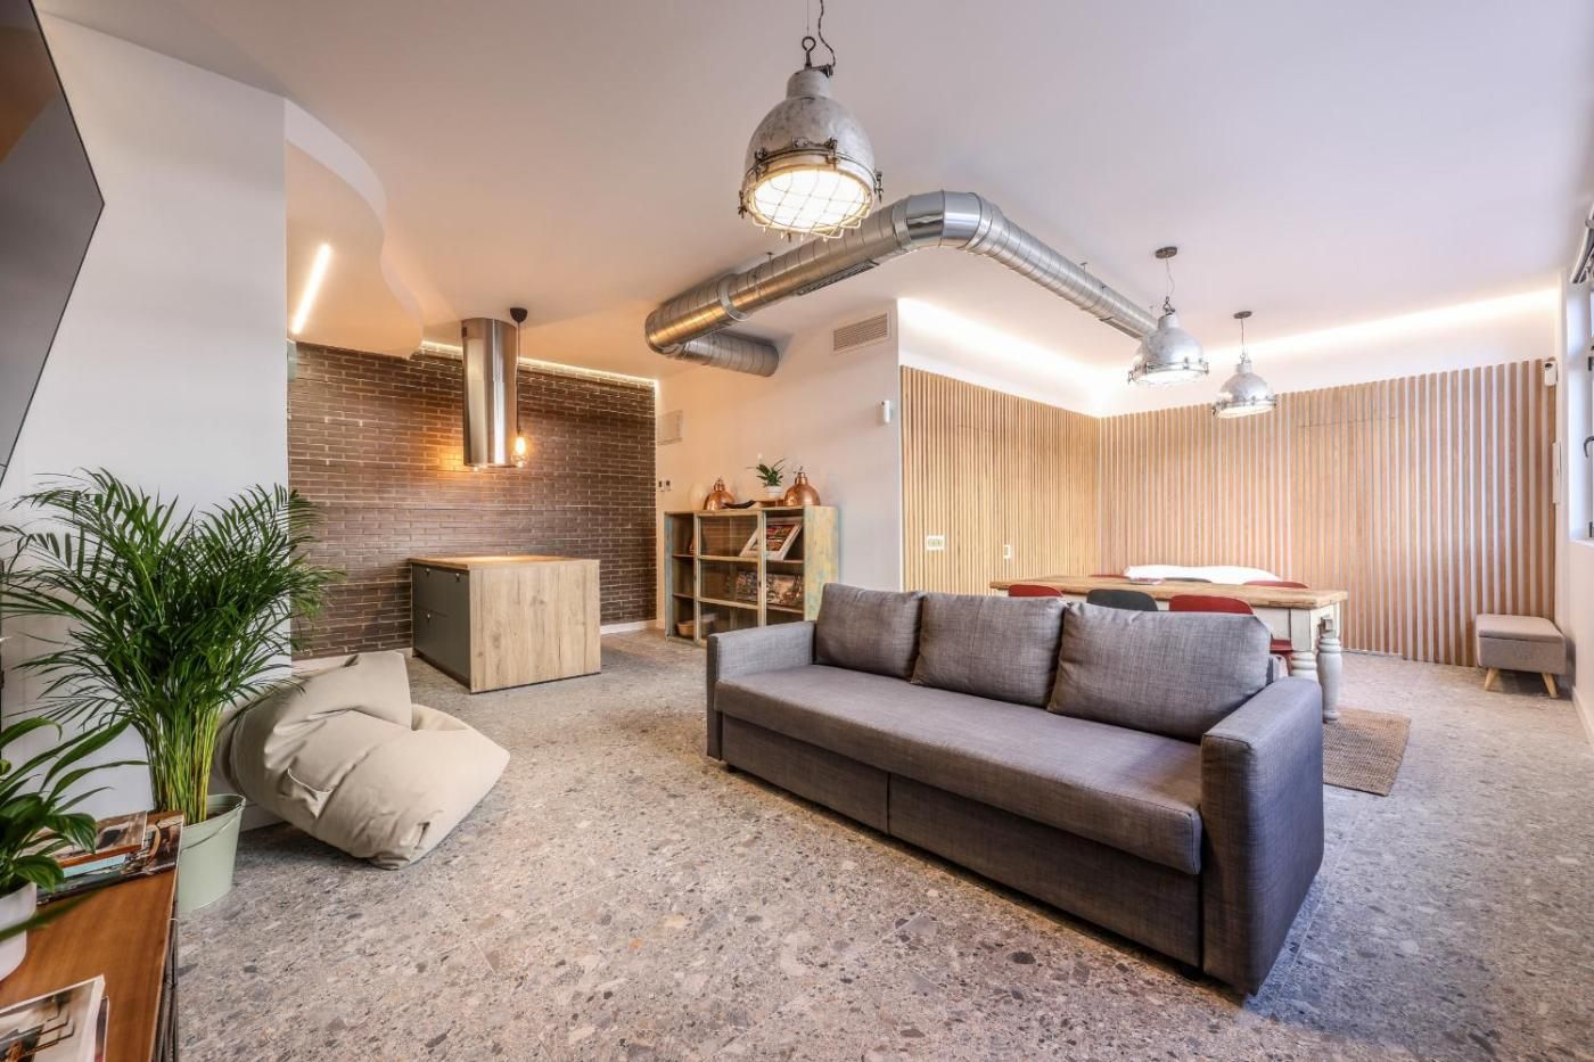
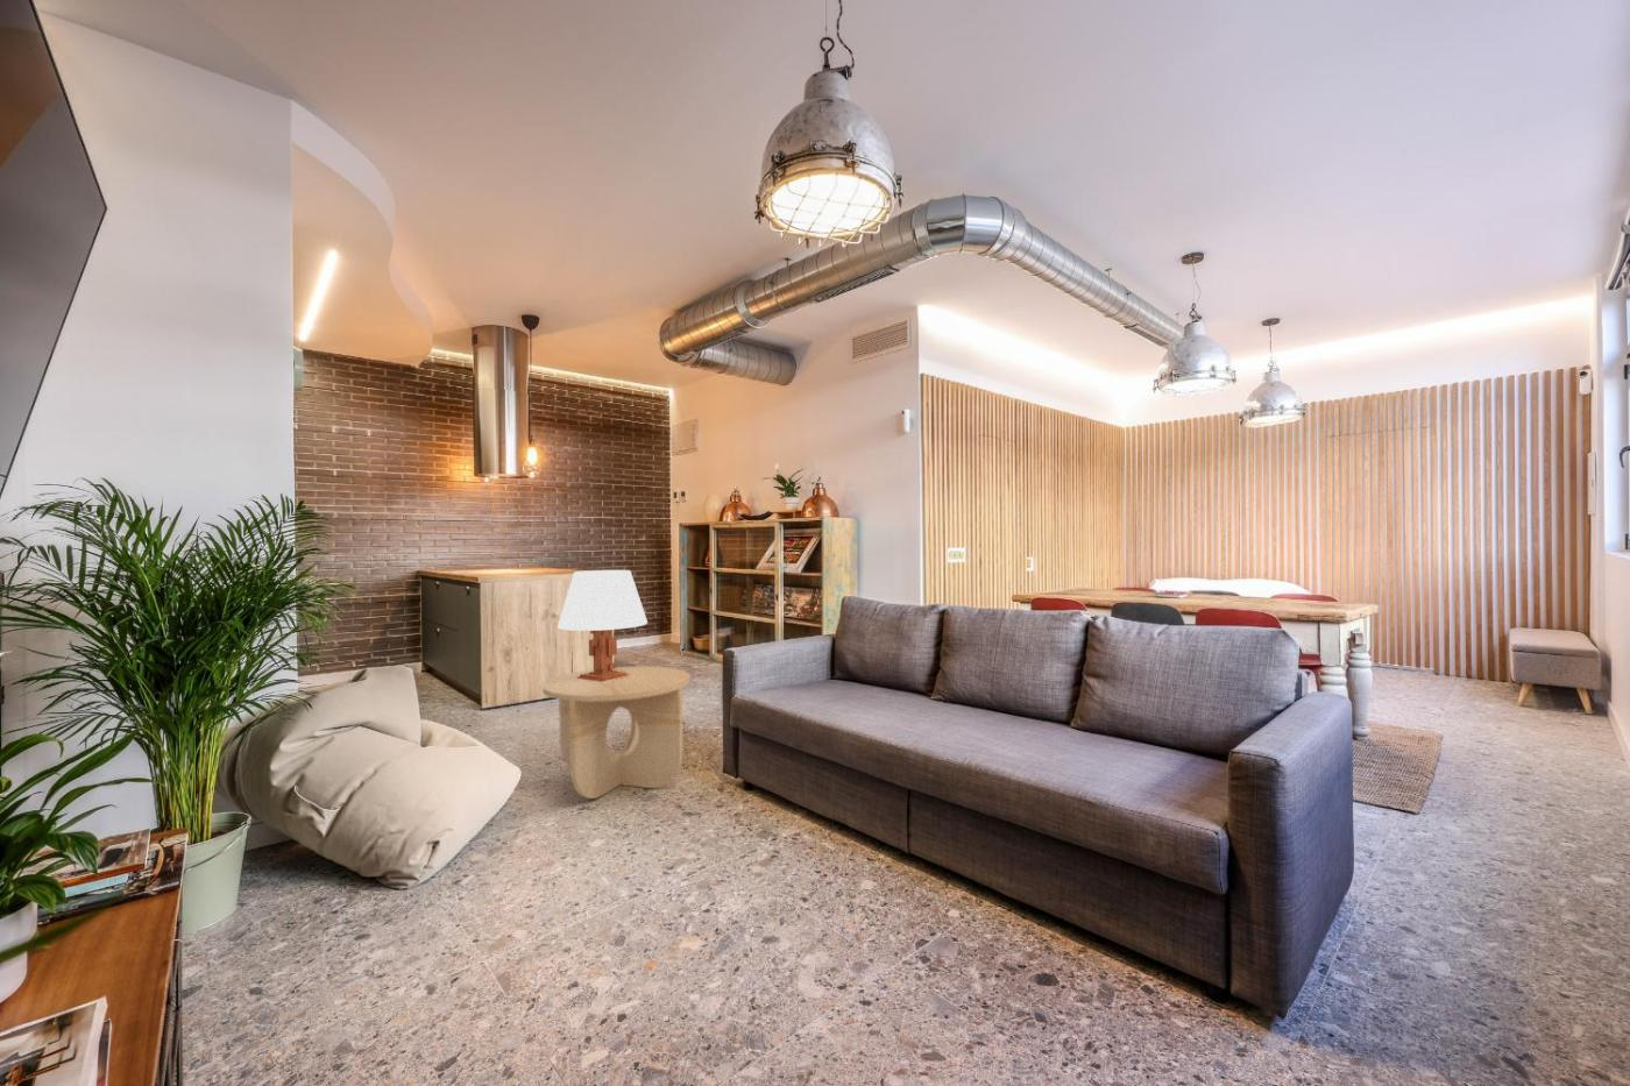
+ side table (630, 733)
+ table lamp (604, 623)
